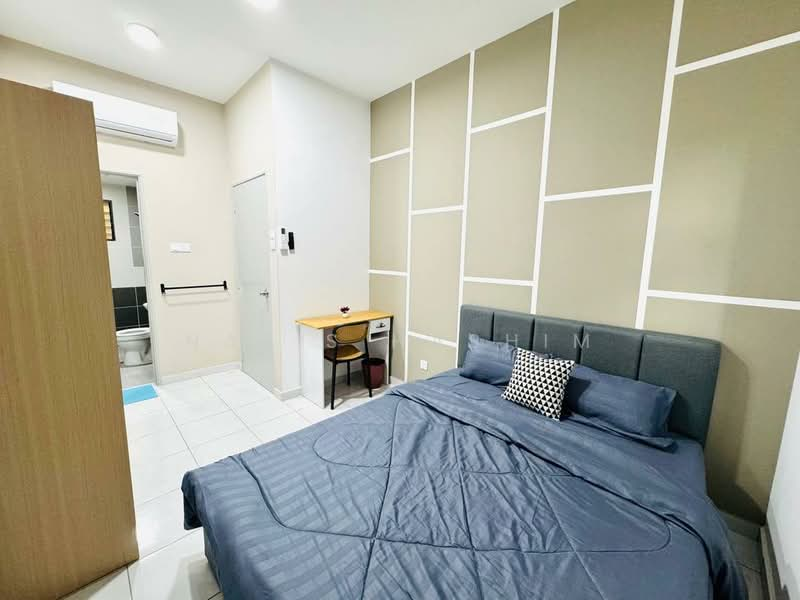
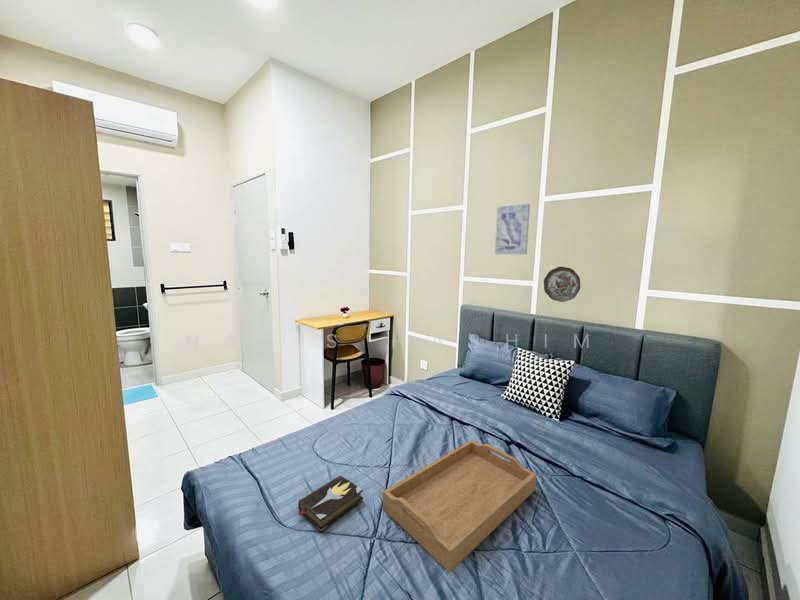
+ decorative plate (561, 284)
+ wall art (511, 230)
+ serving tray (462, 488)
+ hardback book (331, 499)
